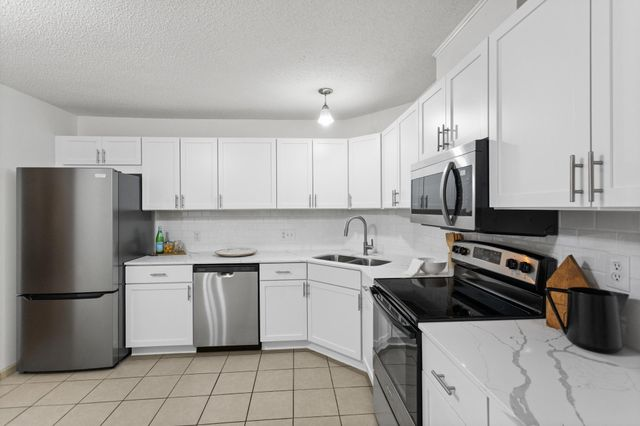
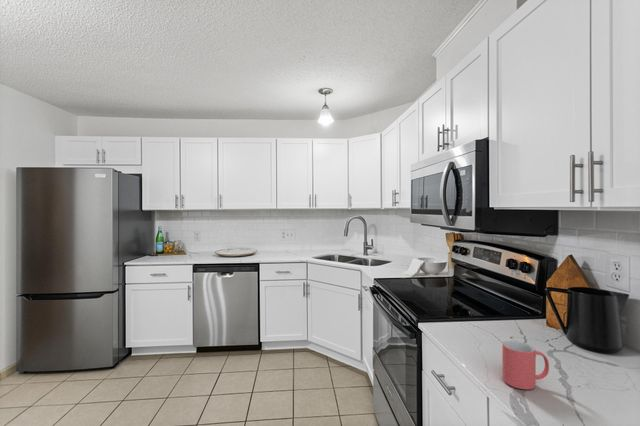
+ mug (525, 364)
